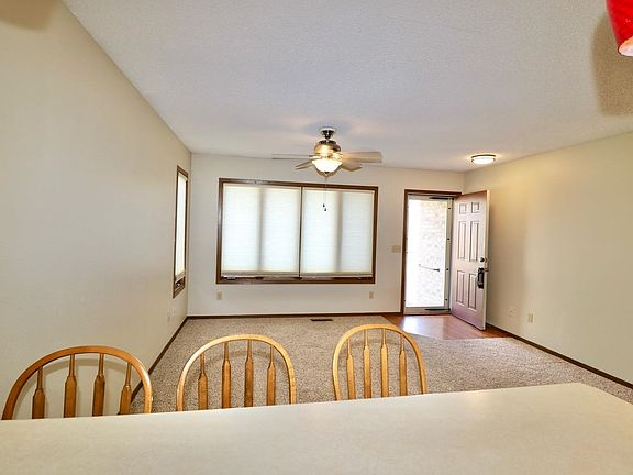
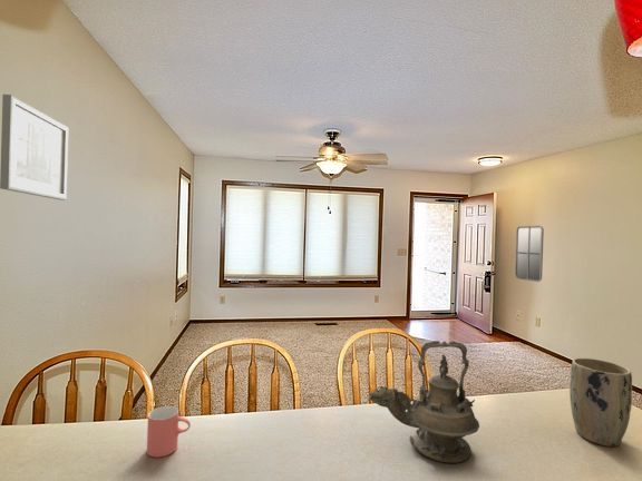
+ wall art (38, 154)
+ home mirror (528, 253)
+ plant pot (599, 401)
+ teapot (422, 394)
+ cup (169, 431)
